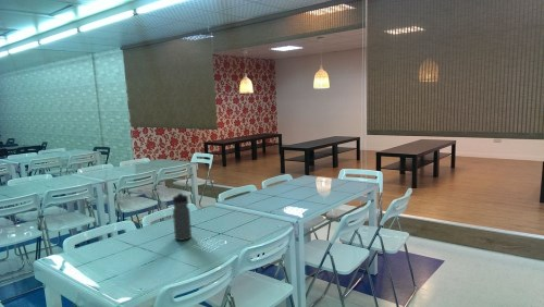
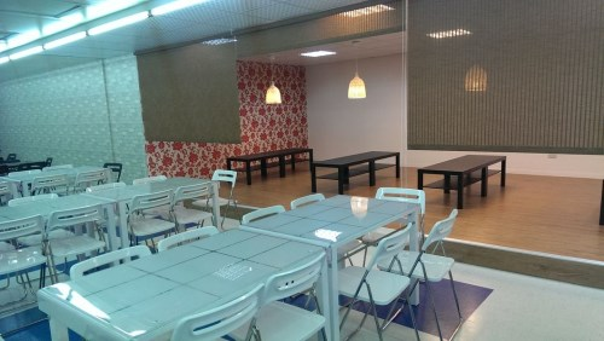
- water bottle (181, 214)
